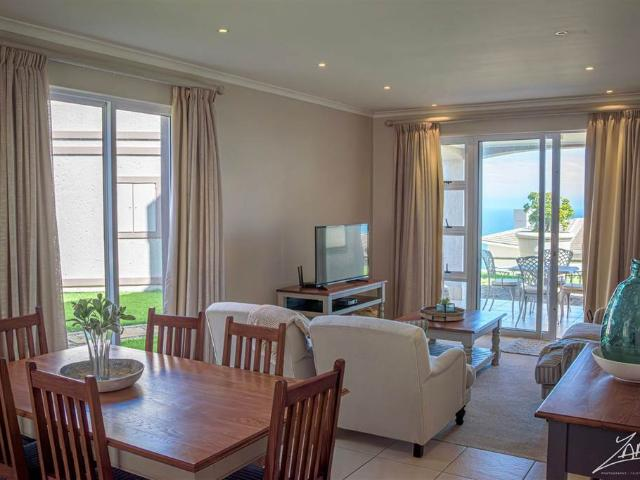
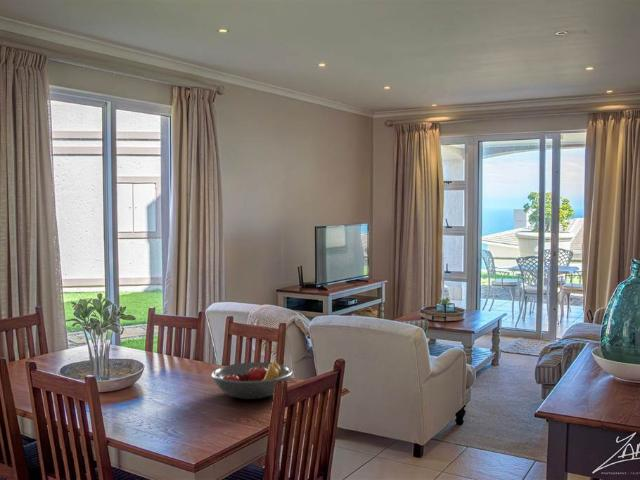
+ fruit bowl (252, 379)
